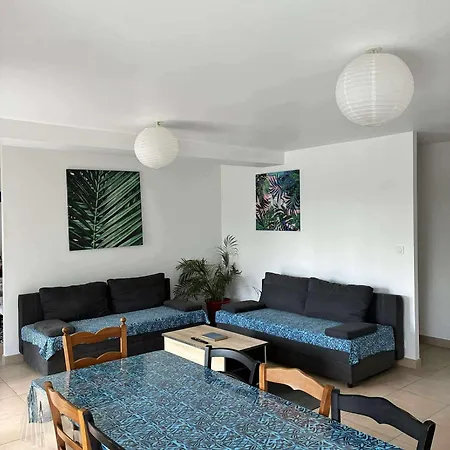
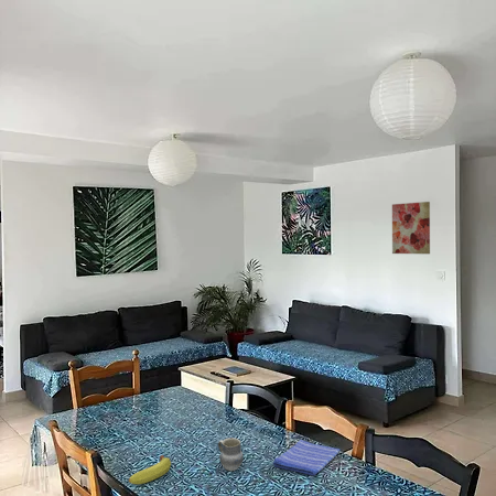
+ dish towel (306, 455)
+ fruit (150, 468)
+ wall art (410, 228)
+ cup (229, 454)
